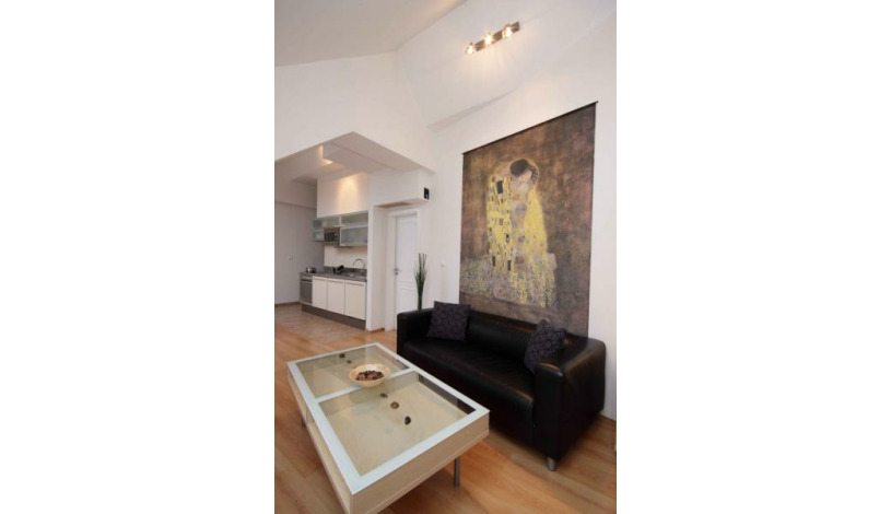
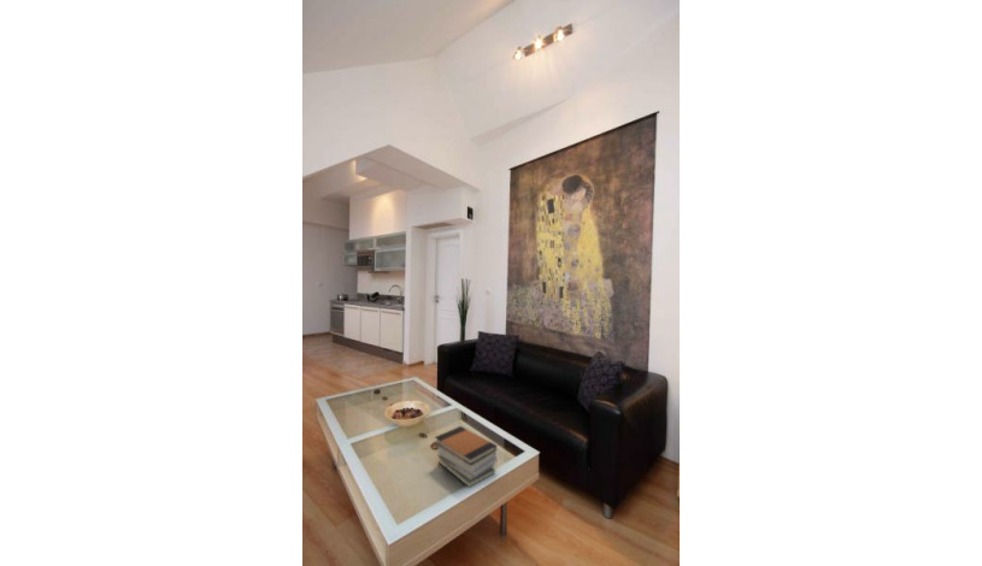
+ book stack (465, 454)
